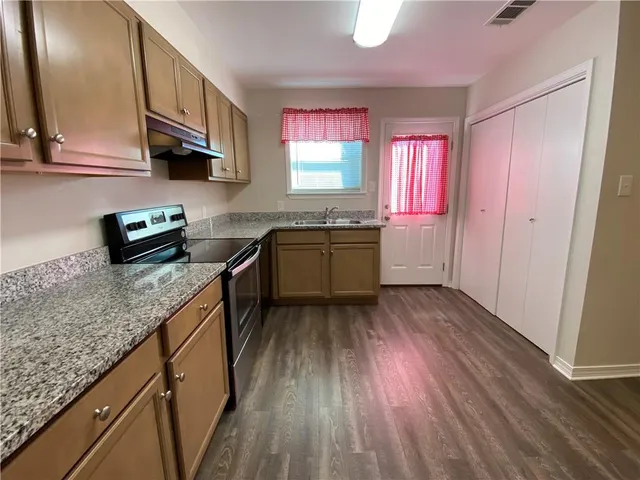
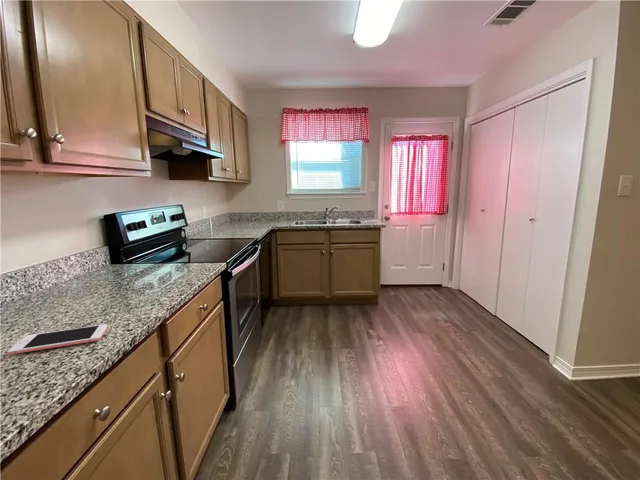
+ cell phone (62, 338)
